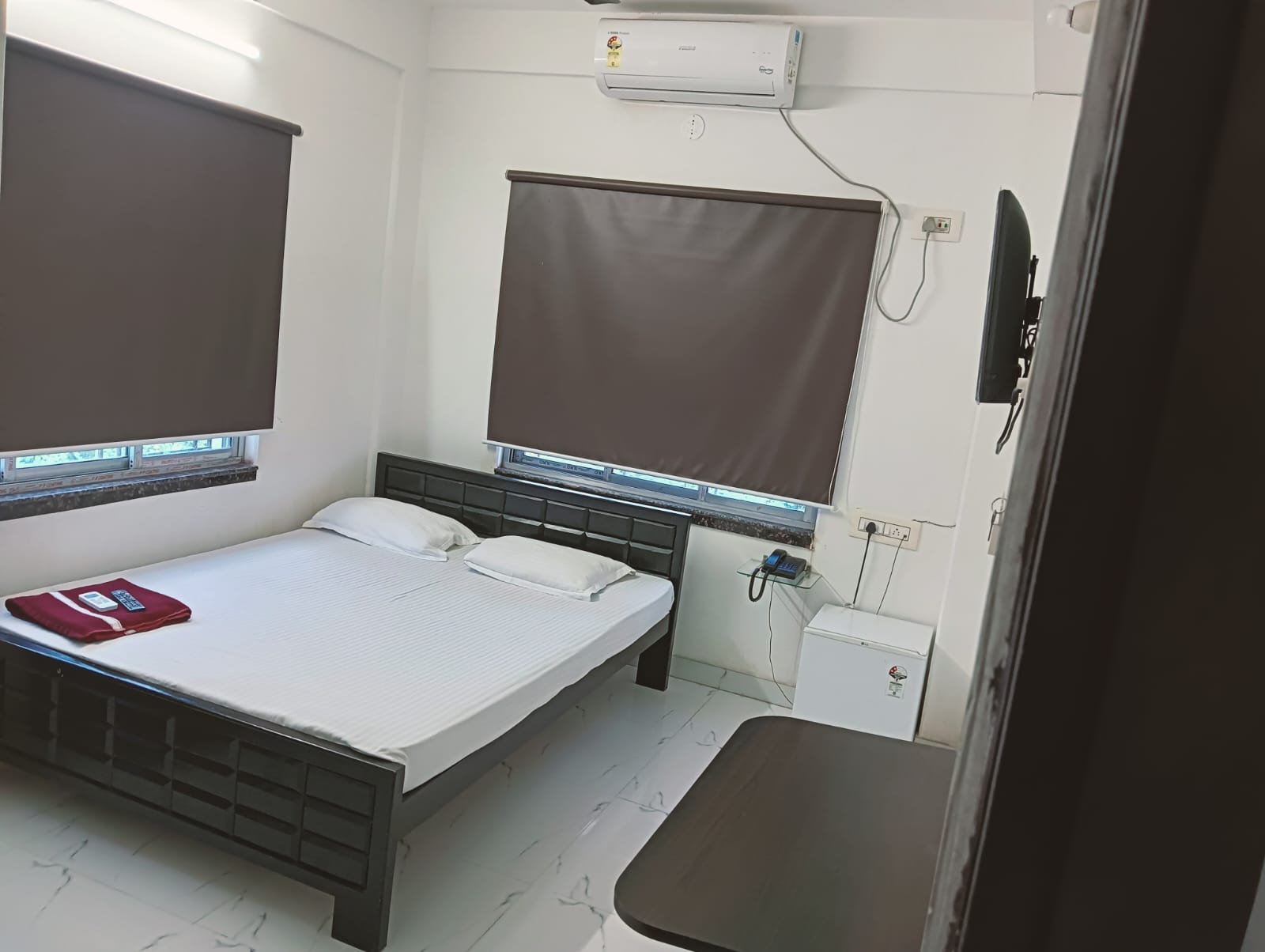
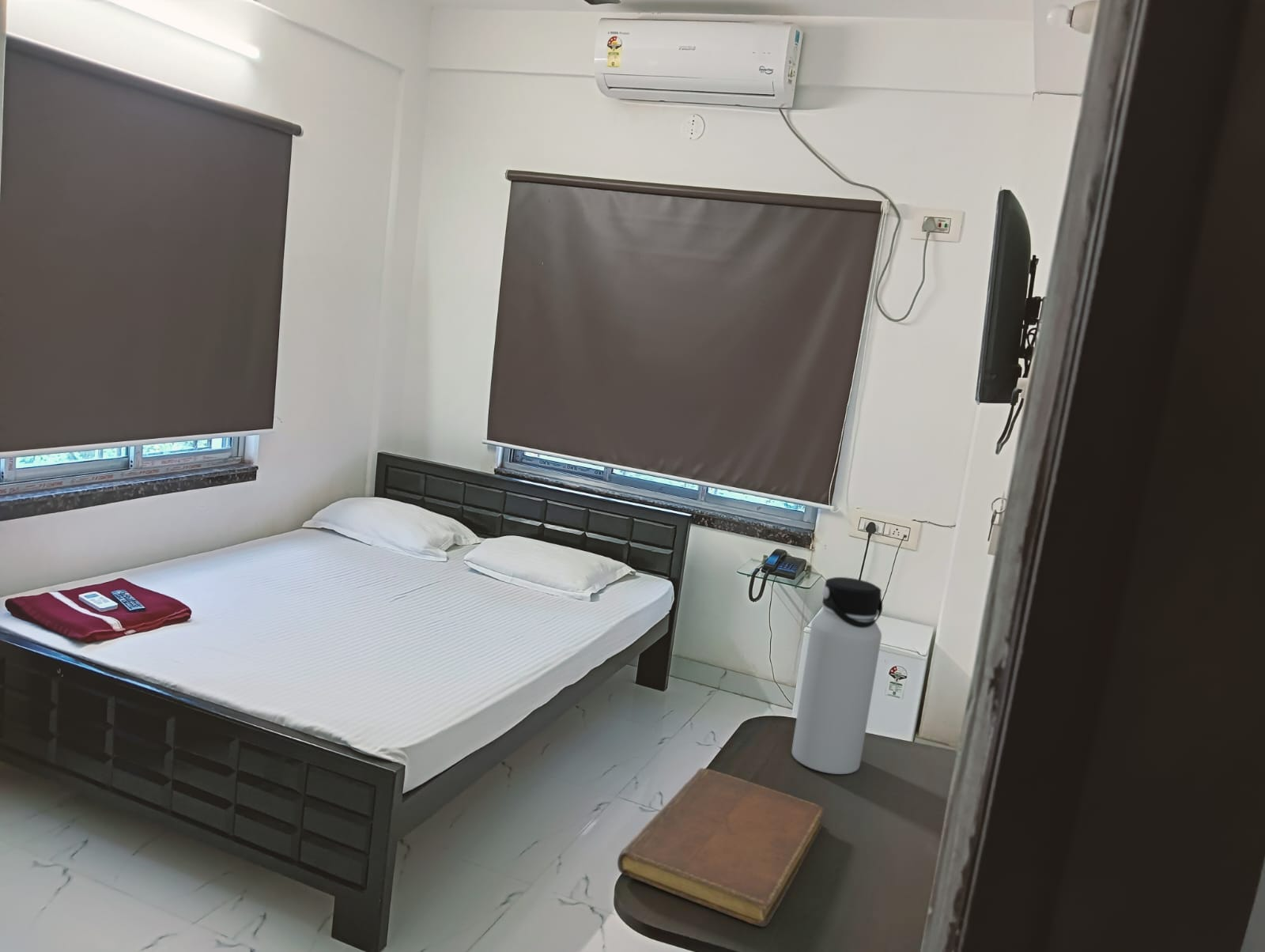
+ water bottle (839, 672)
+ notebook (727, 837)
